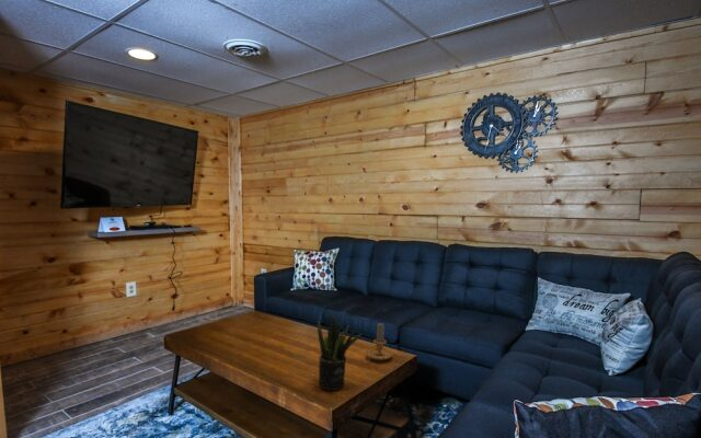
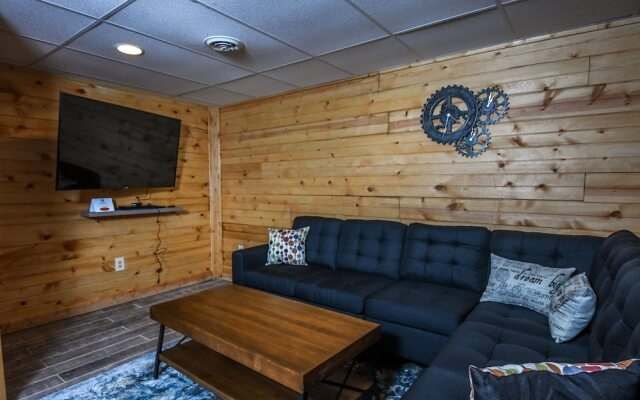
- candle (378, 341)
- potted plant (335, 350)
